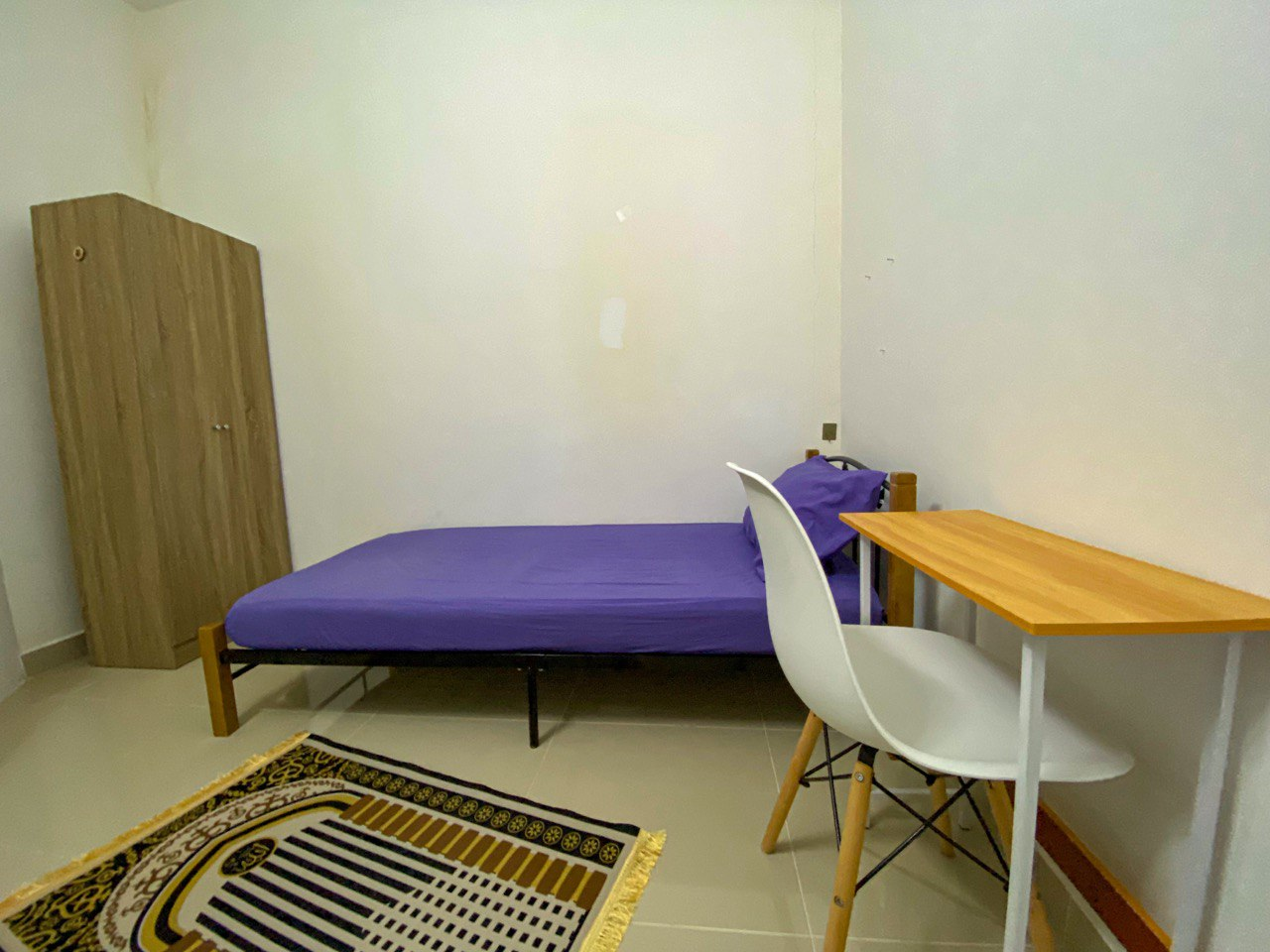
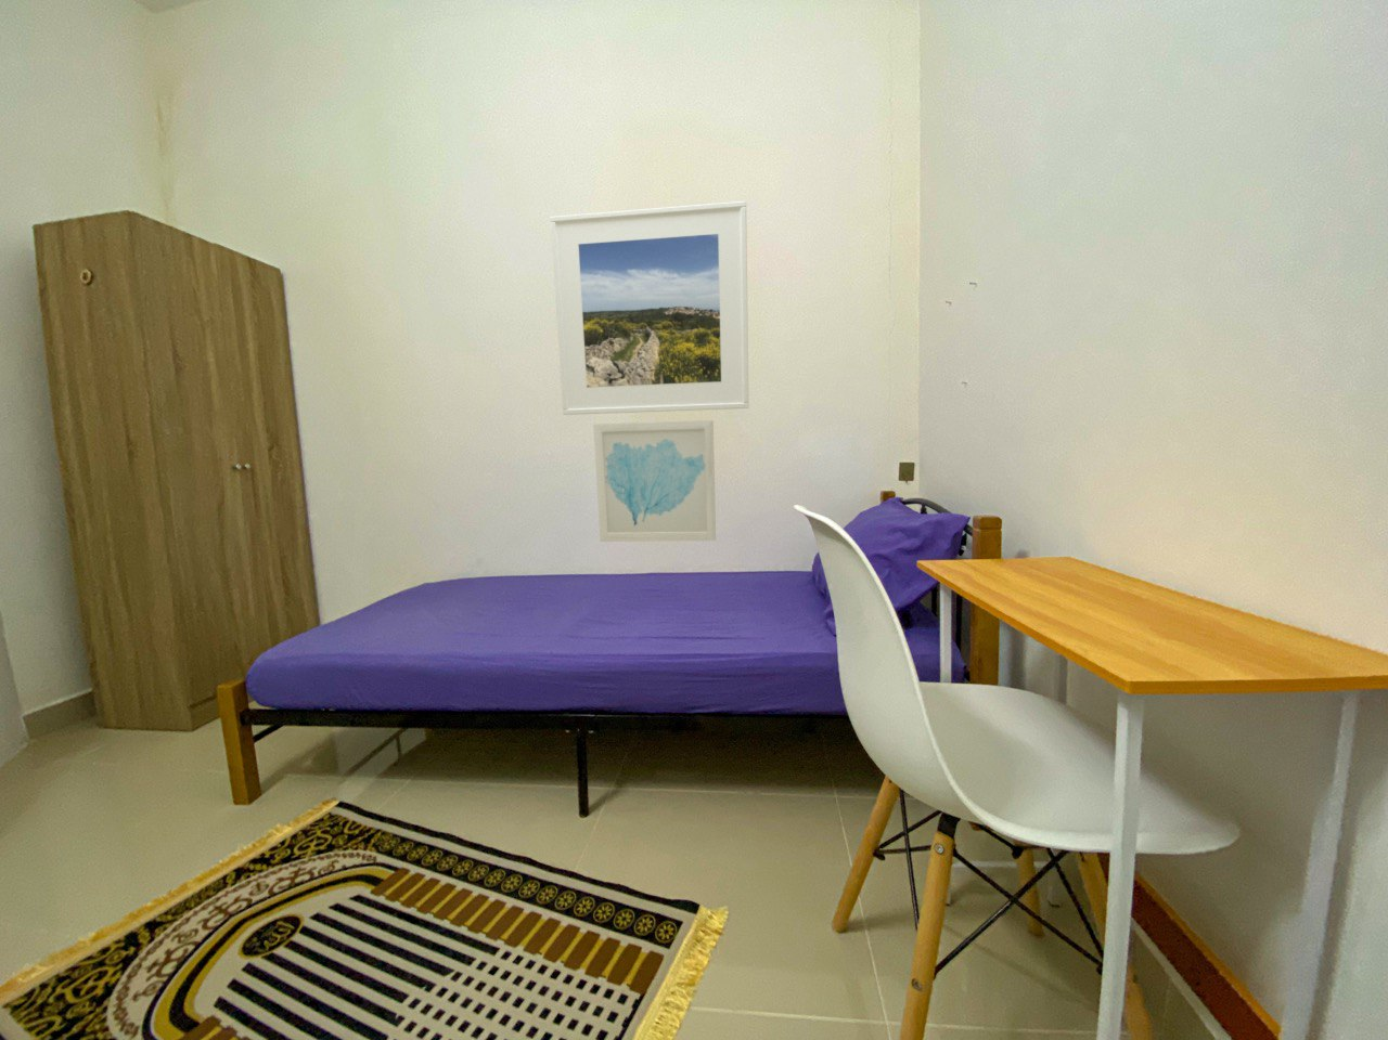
+ wall art (655, 482)
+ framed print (649, 314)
